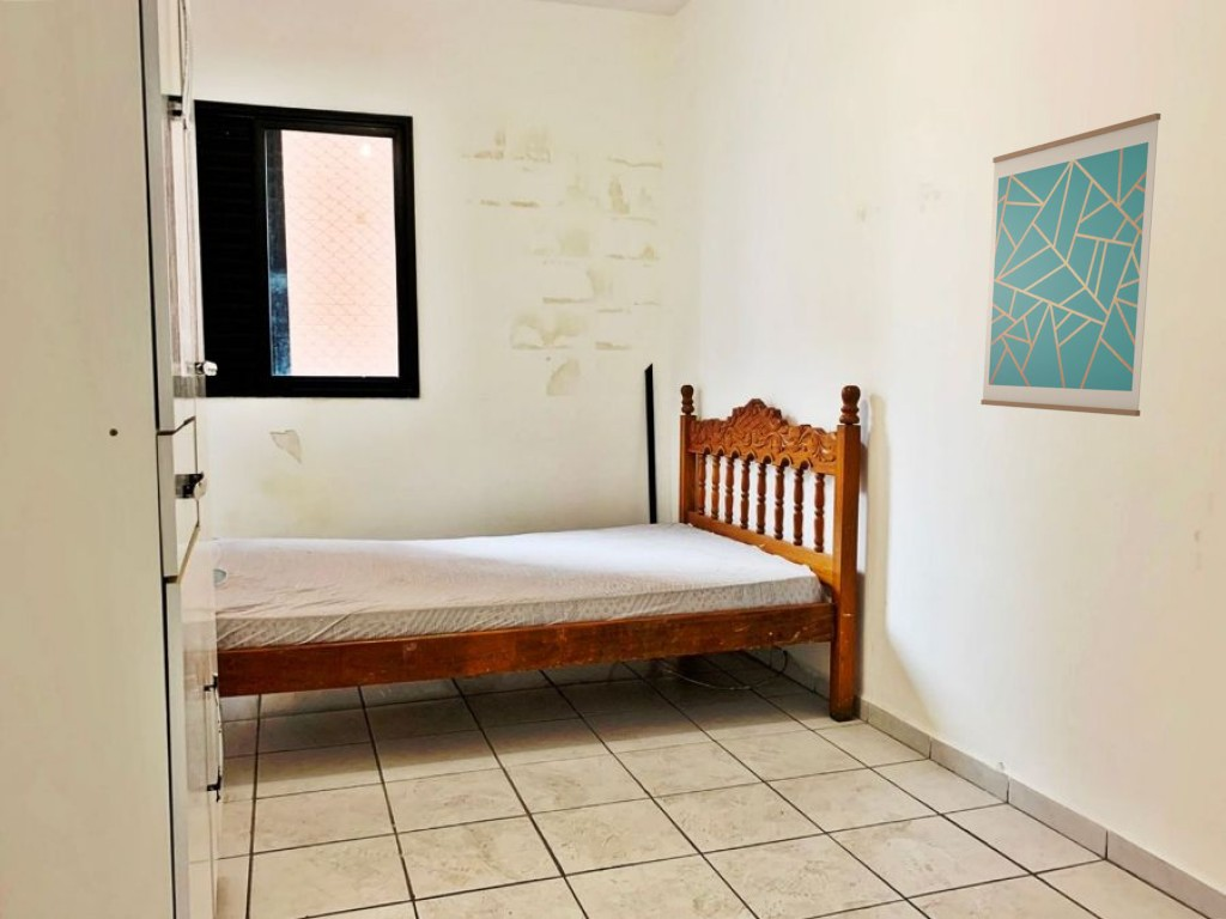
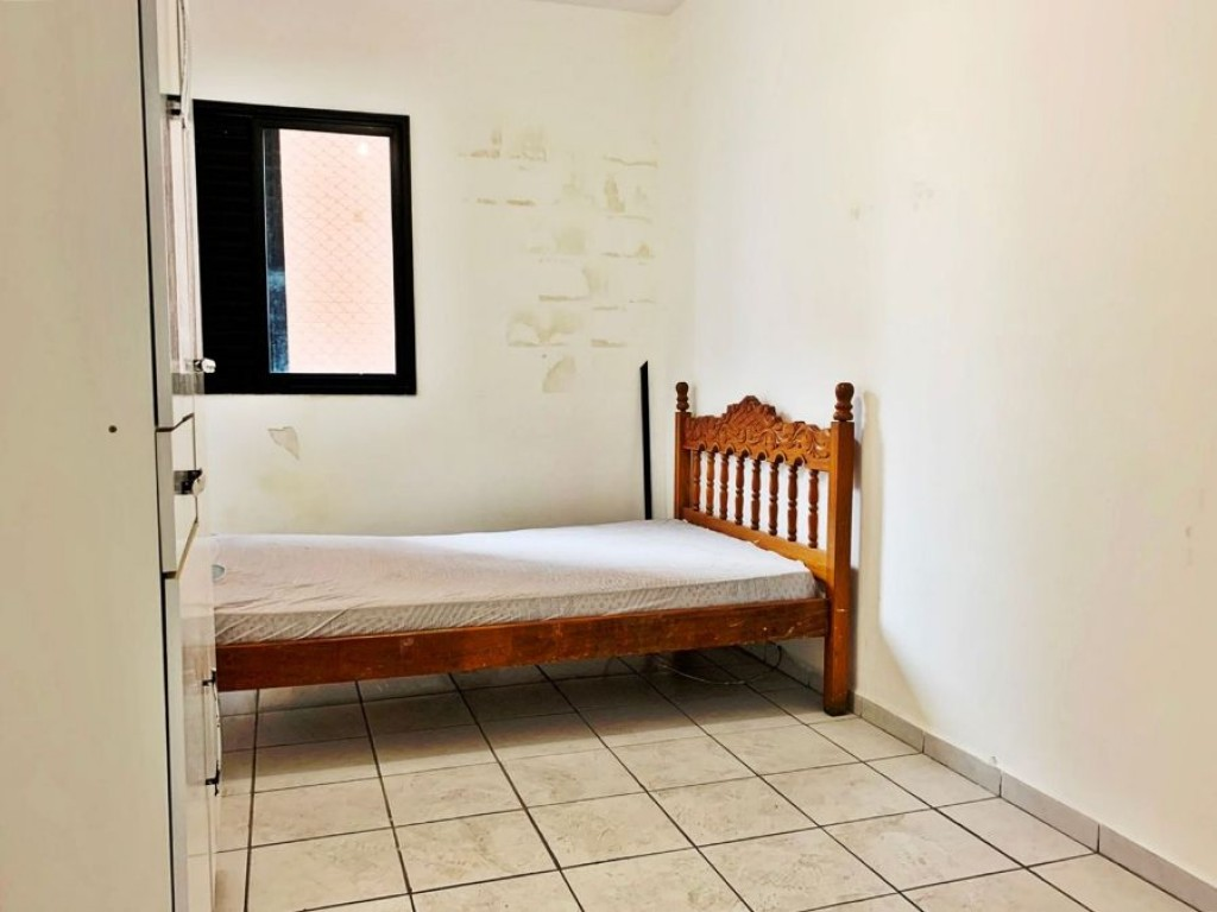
- wall art (1060, 275)
